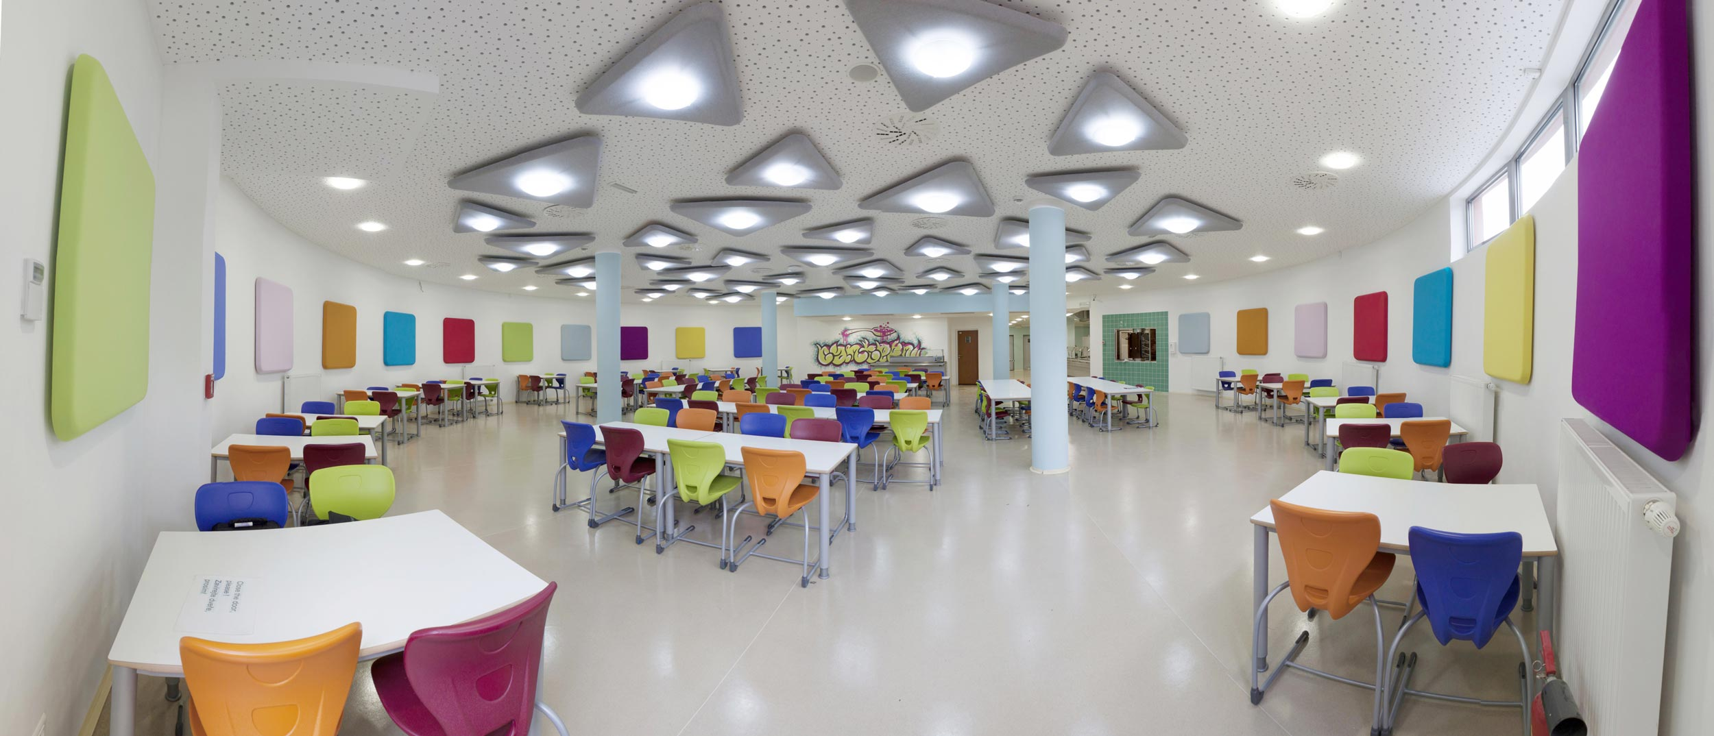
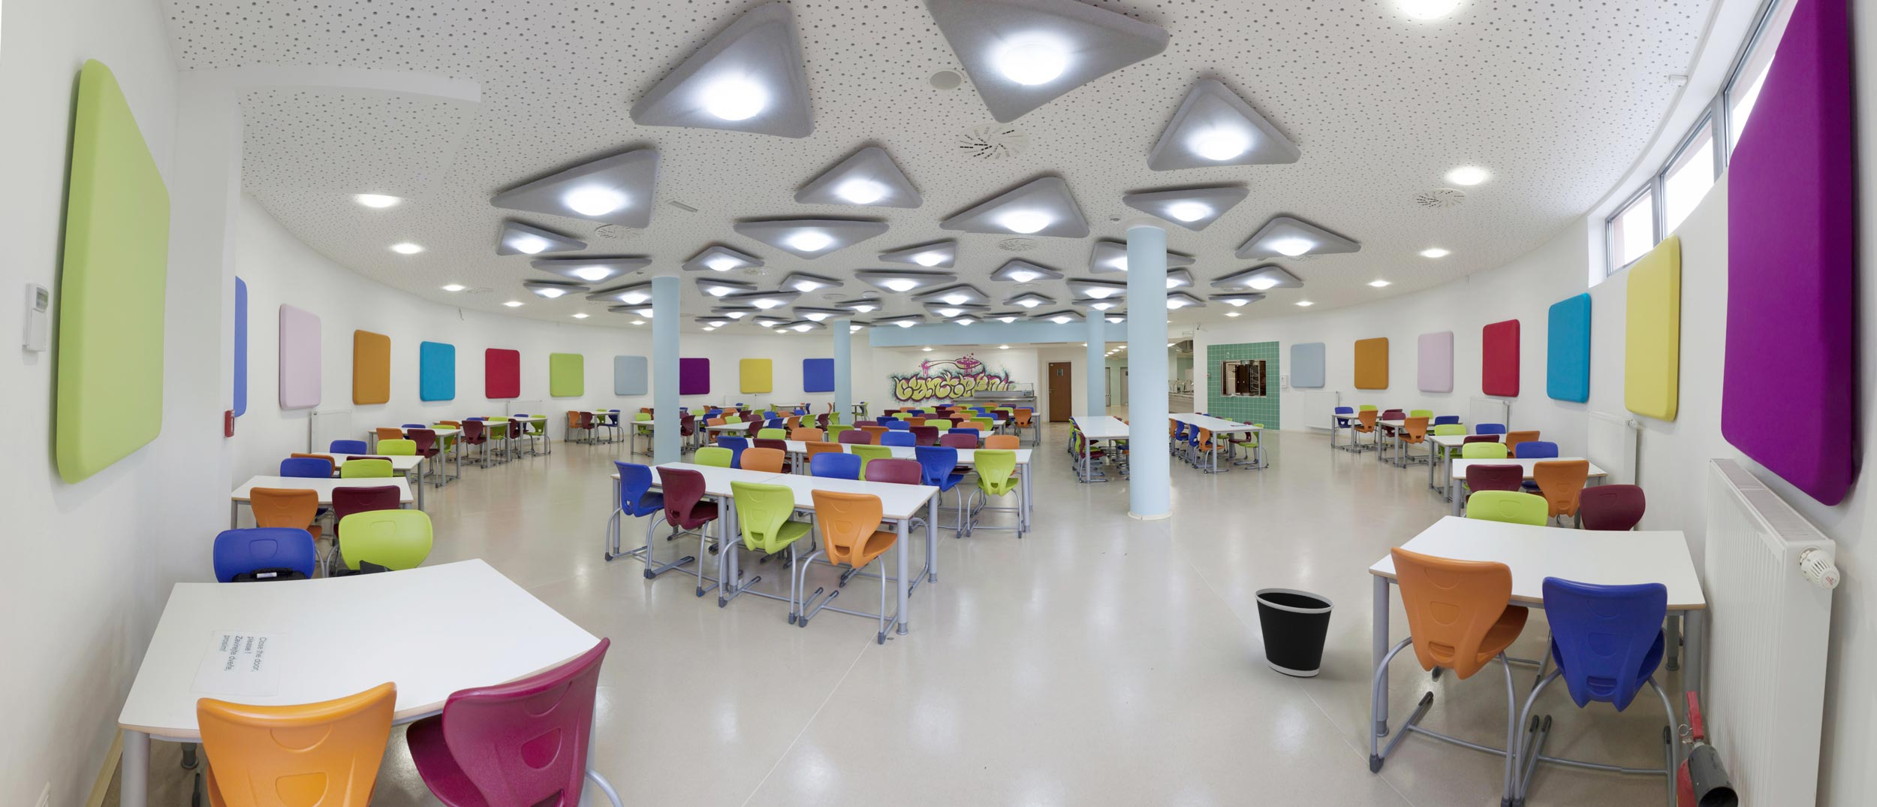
+ wastebasket (1292, 632)
